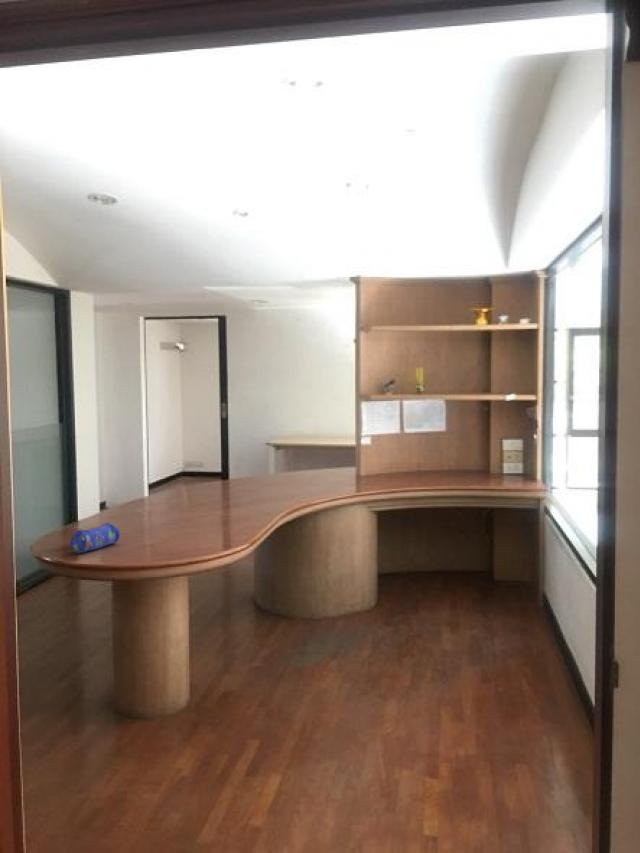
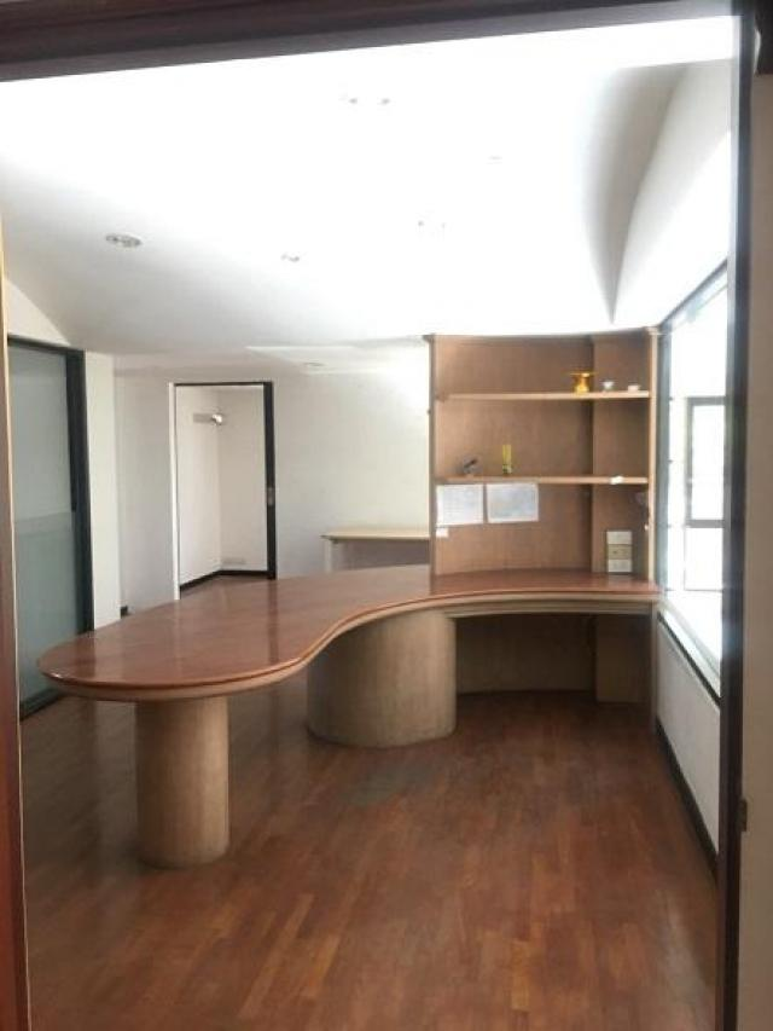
- pencil case (95, 536)
